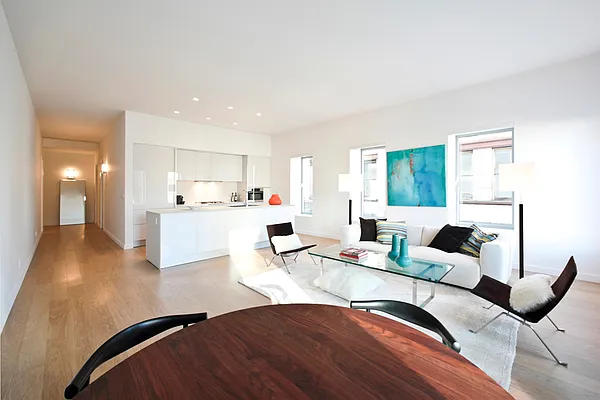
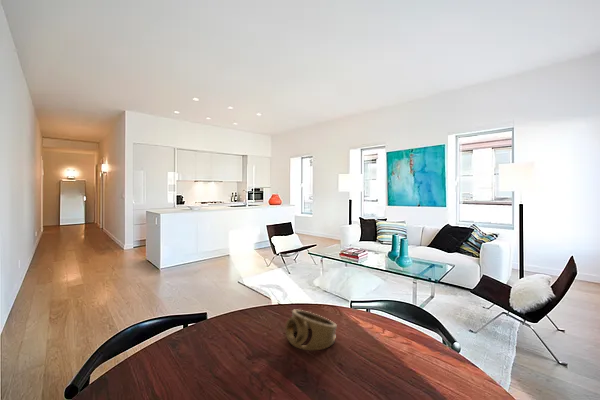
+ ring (311, 324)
